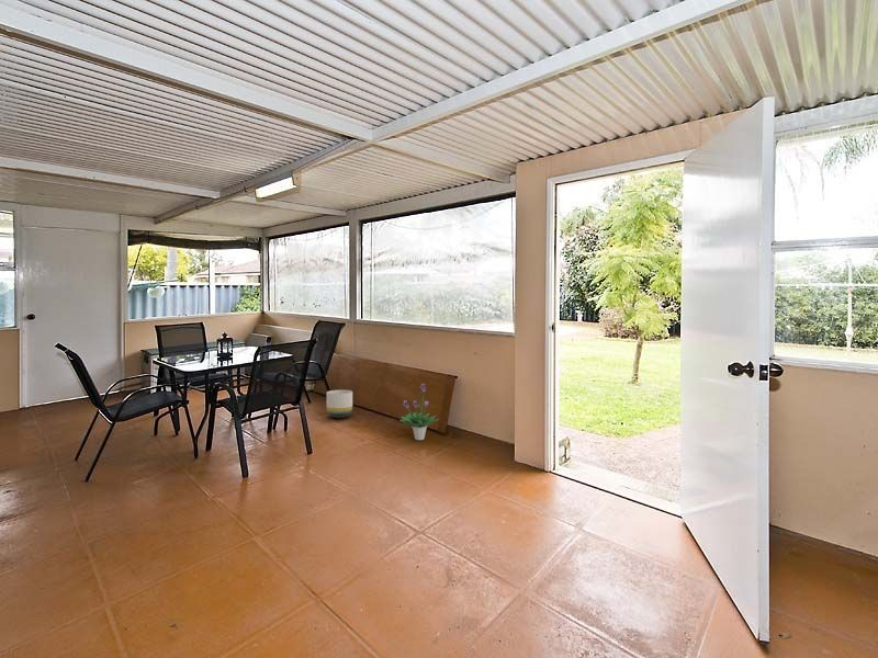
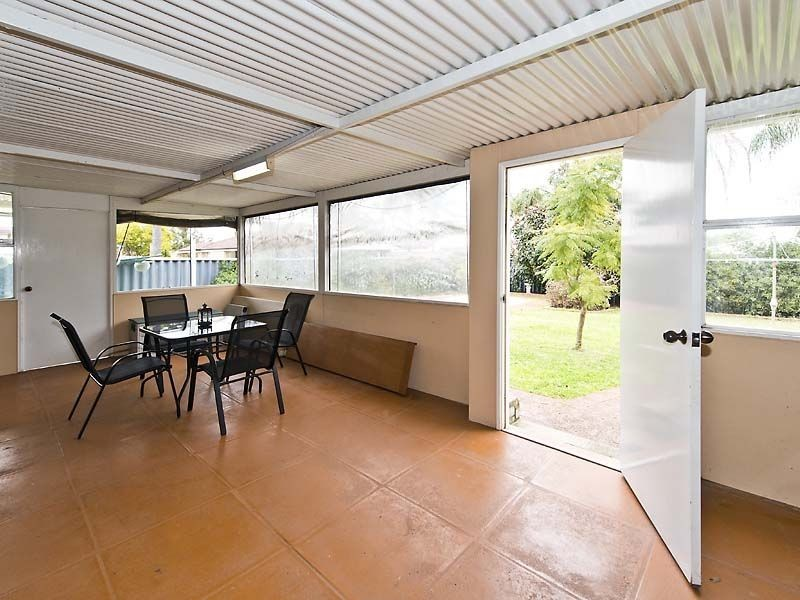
- potted plant (418, 412)
- planter (339, 404)
